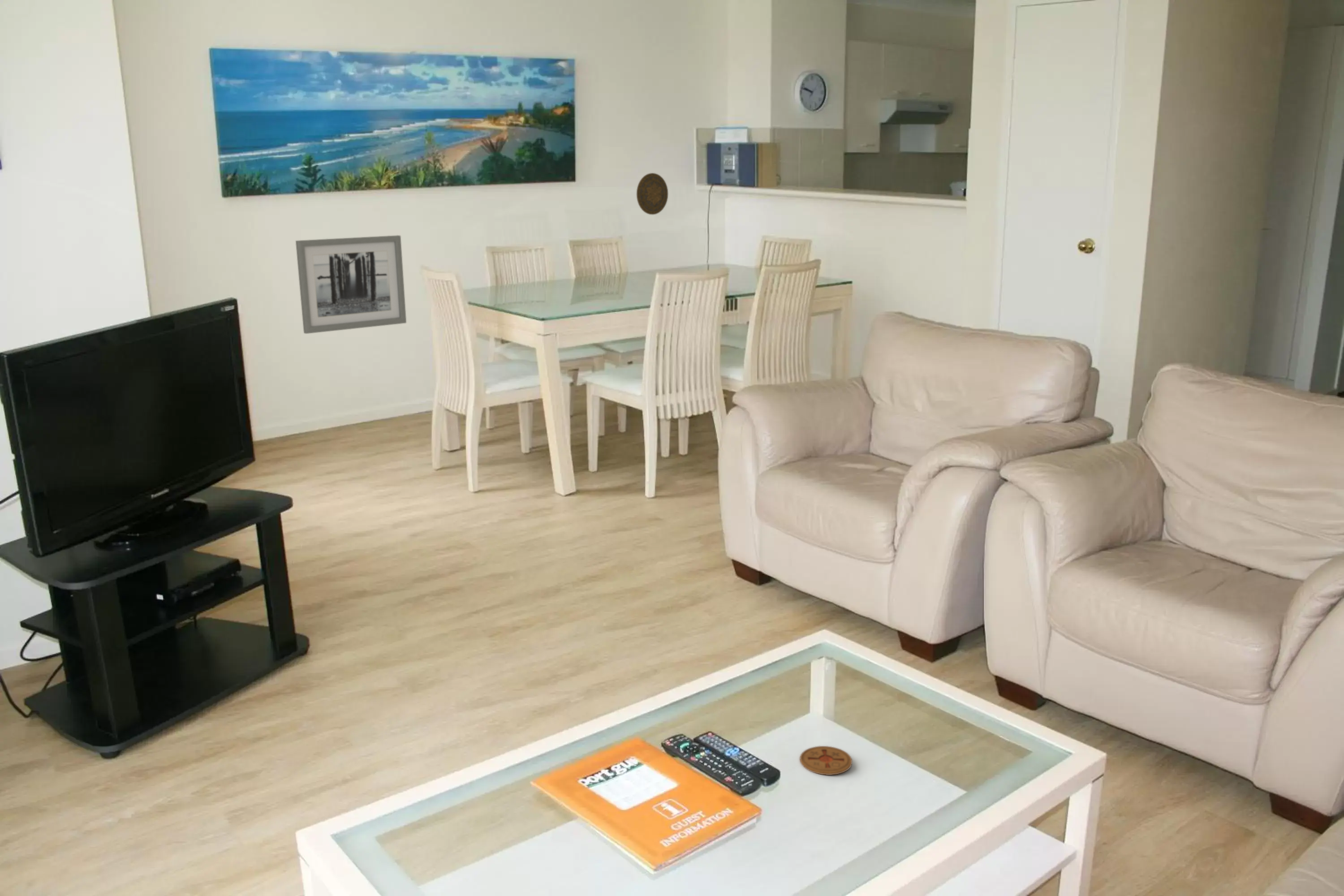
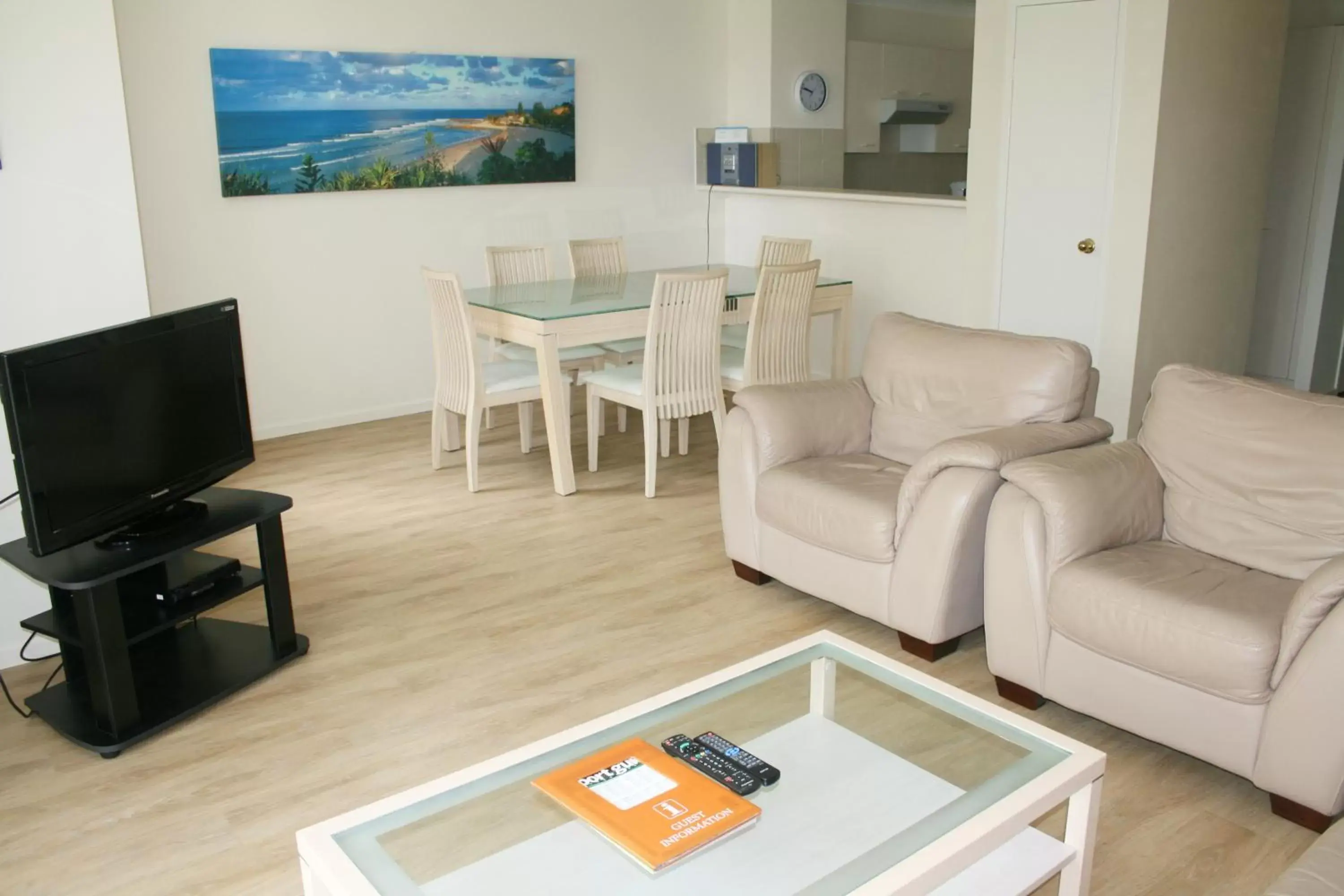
- decorative plate (653, 194)
- wall art (353, 283)
- coaster (826, 760)
